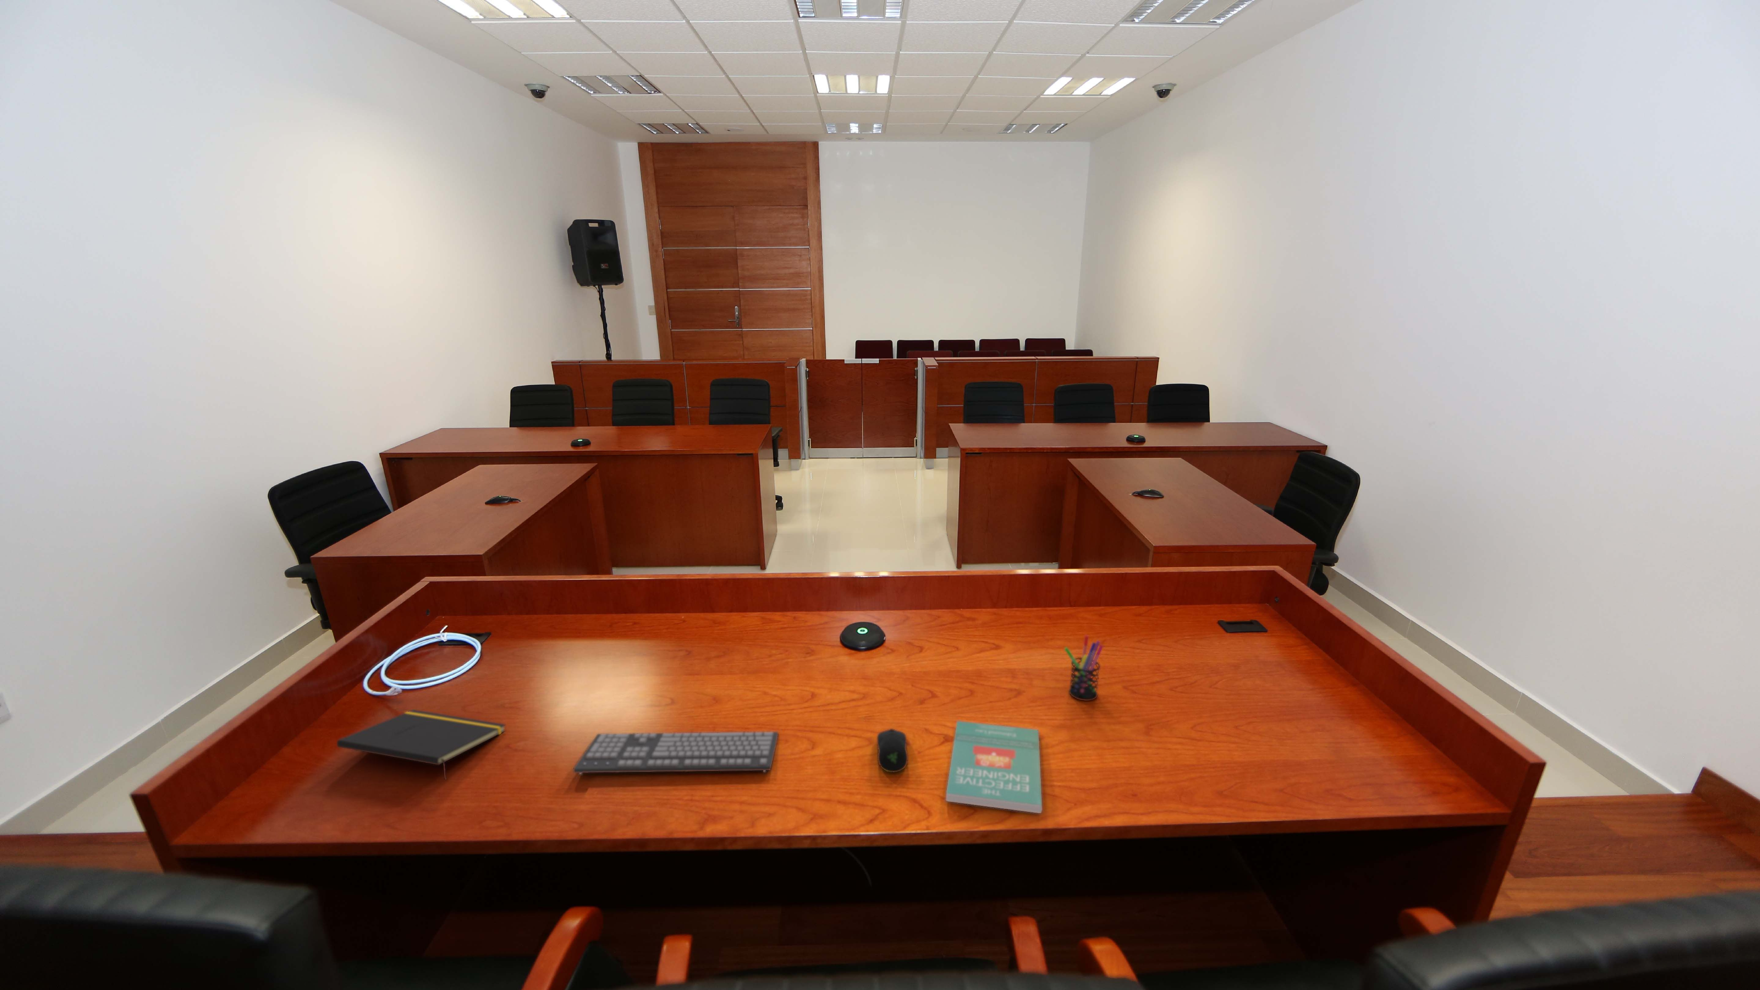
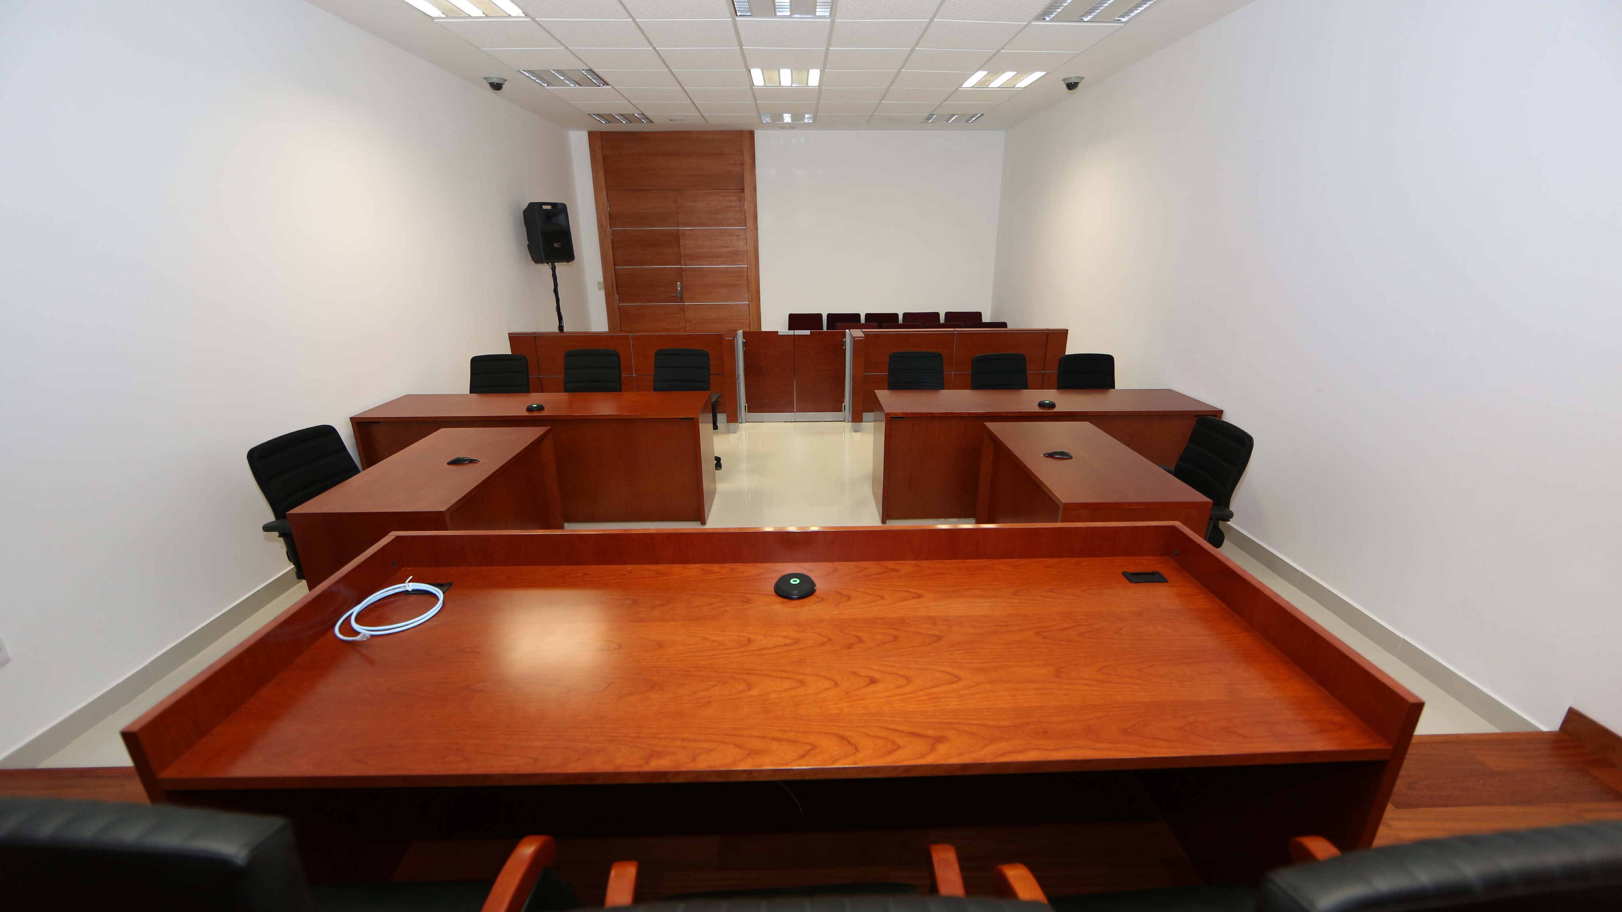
- computer mouse (892, 745)
- book (996, 763)
- keyboard (681, 751)
- pen holder (1082, 666)
- notepad (424, 735)
